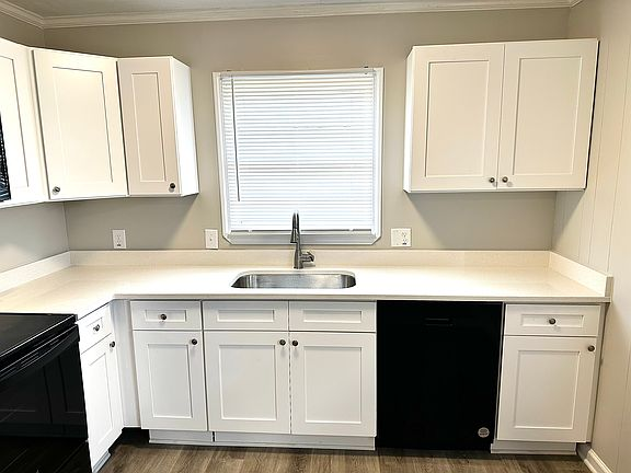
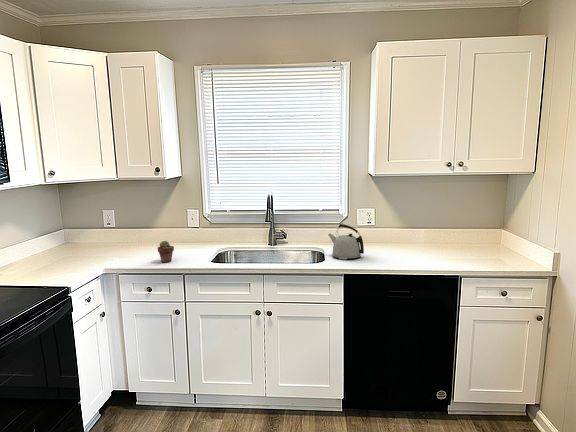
+ potted succulent (165, 250)
+ kettle (345, 240)
